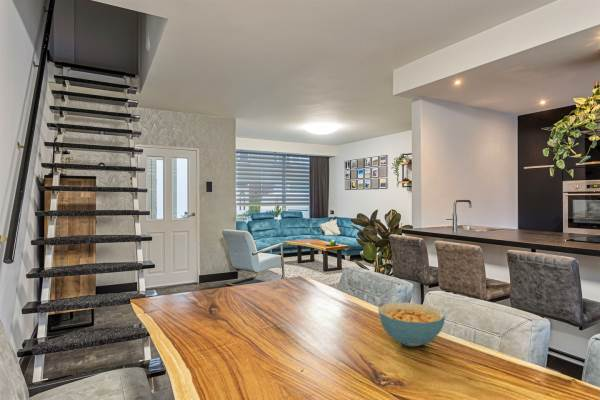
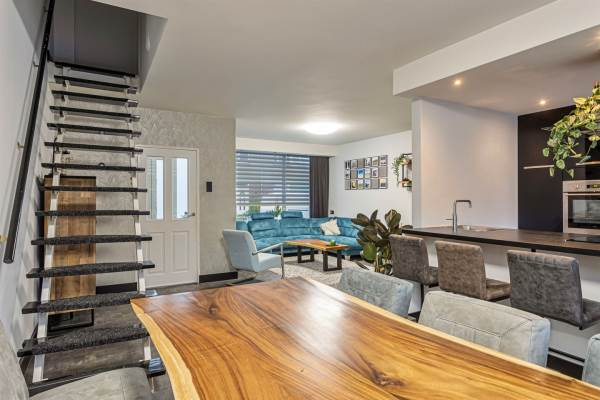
- cereal bowl (410, 327)
